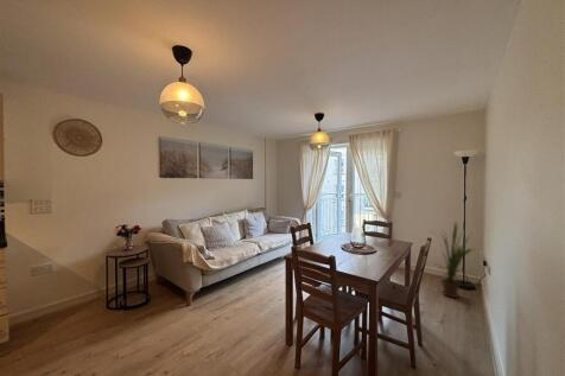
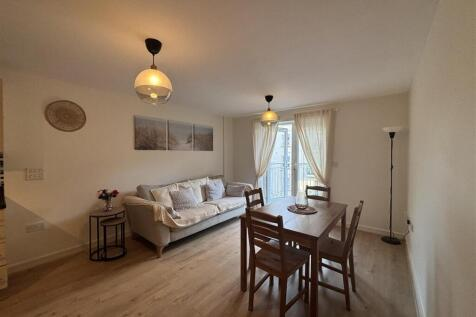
- house plant (449, 257)
